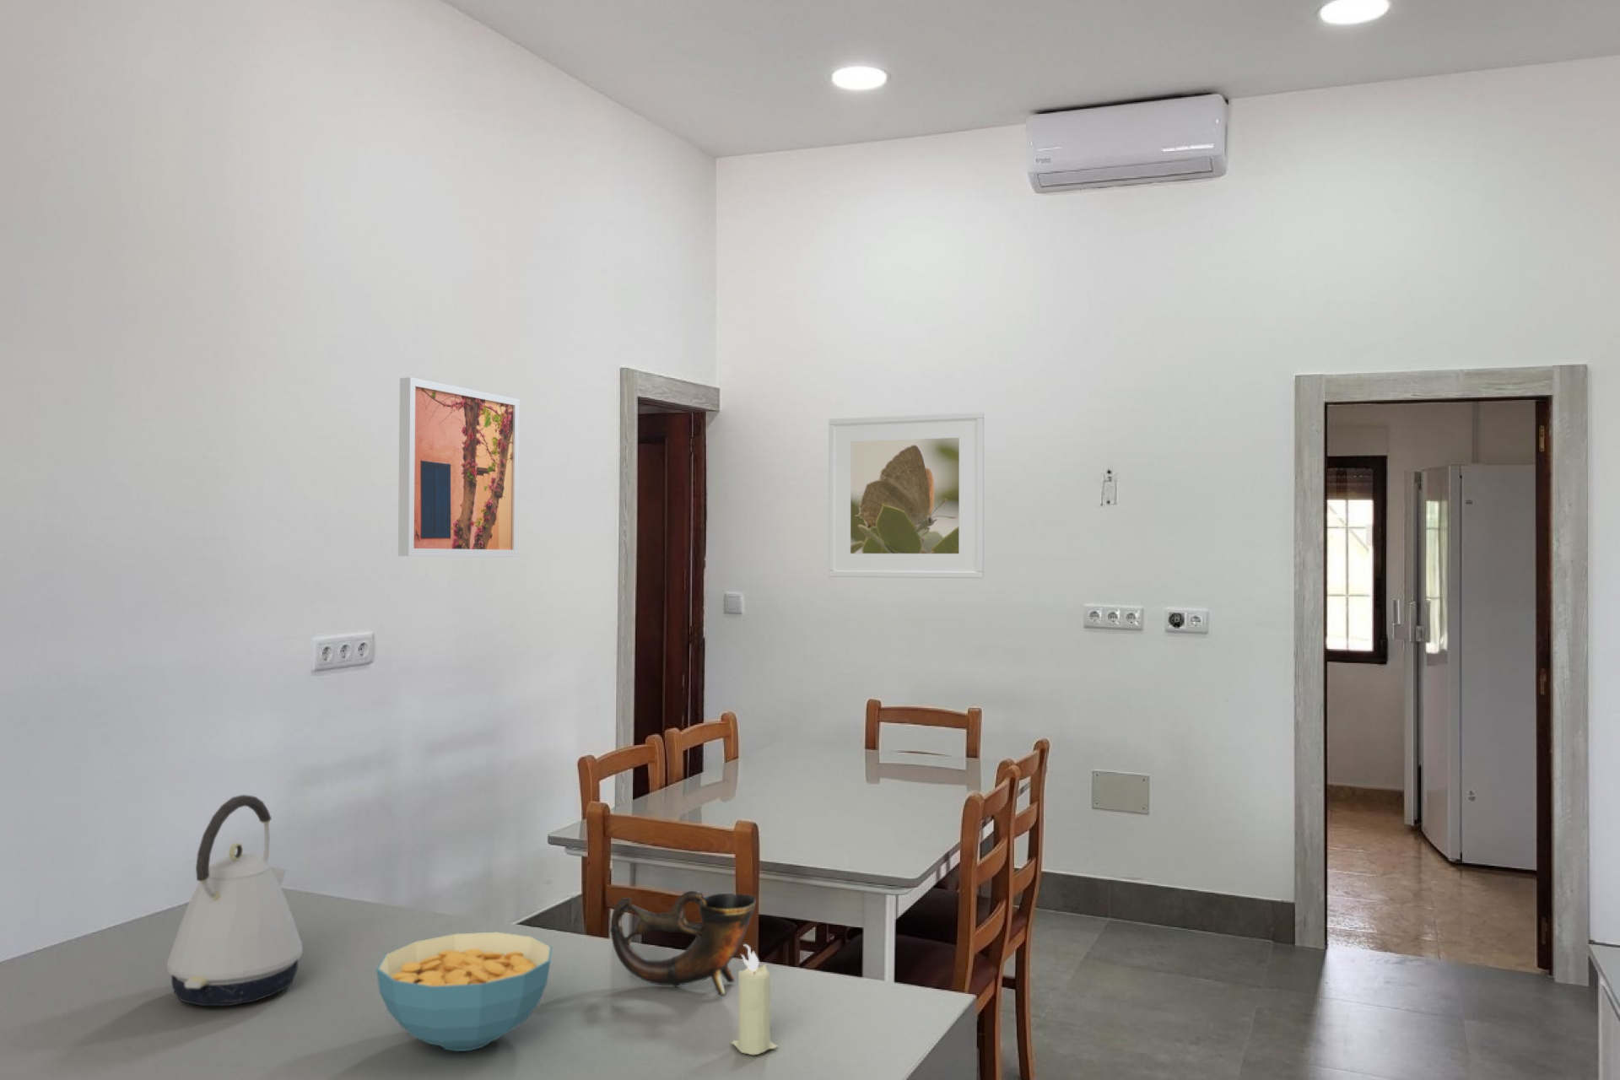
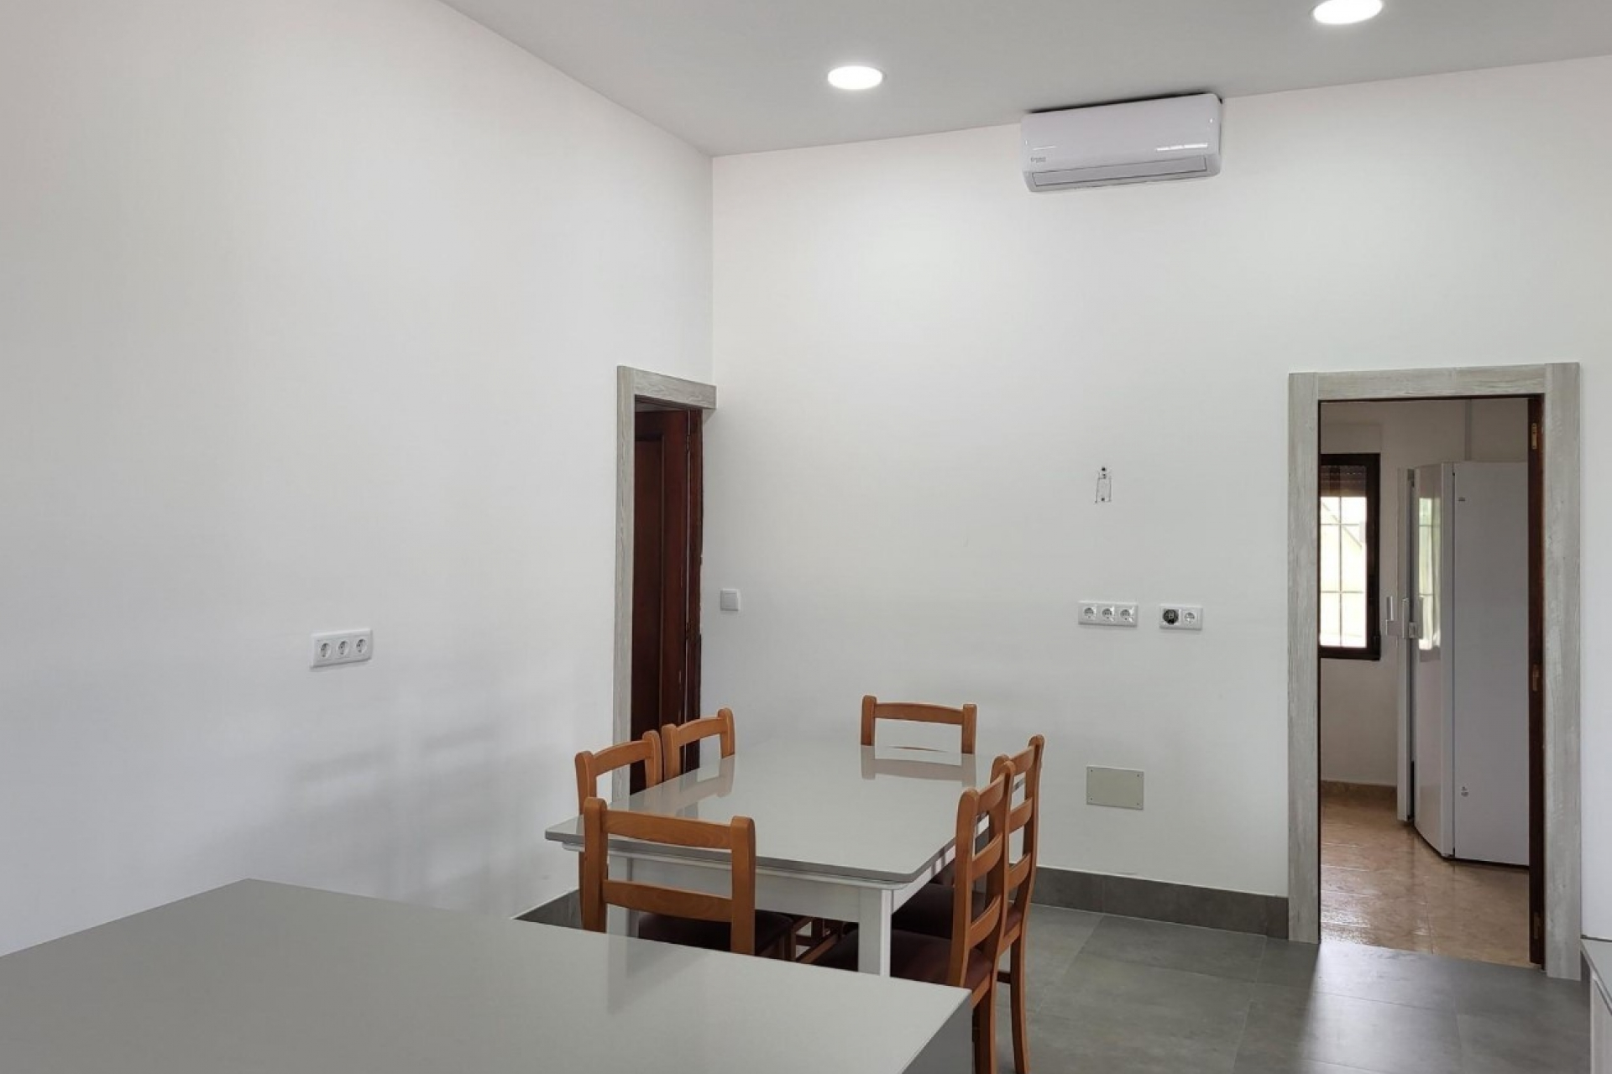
- kettle (239, 892)
- cereal bowl (465, 999)
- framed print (904, 497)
- wall art (463, 472)
- candle (753, 996)
- cup (683, 933)
